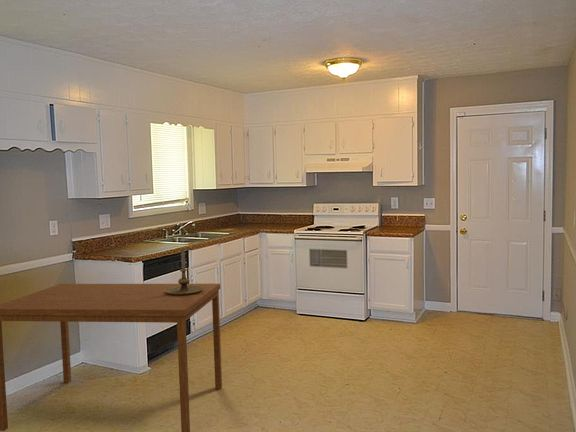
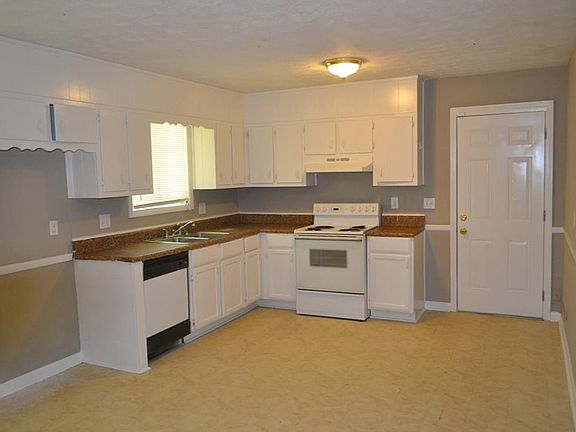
- candle holder (183, 270)
- dining table (116, 321)
